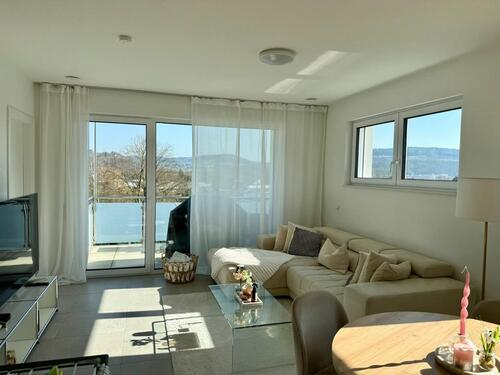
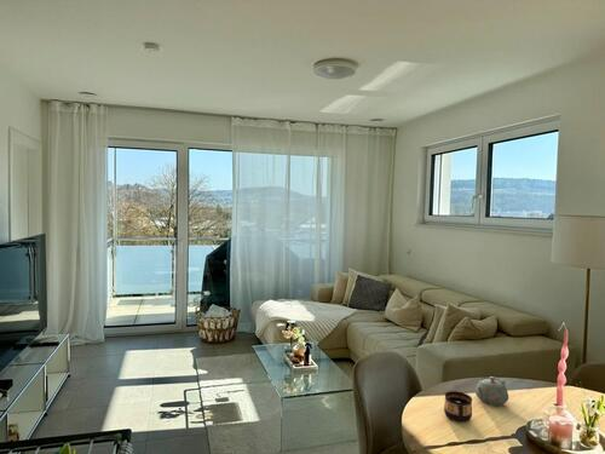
+ cup (456, 407)
+ teapot (490, 389)
